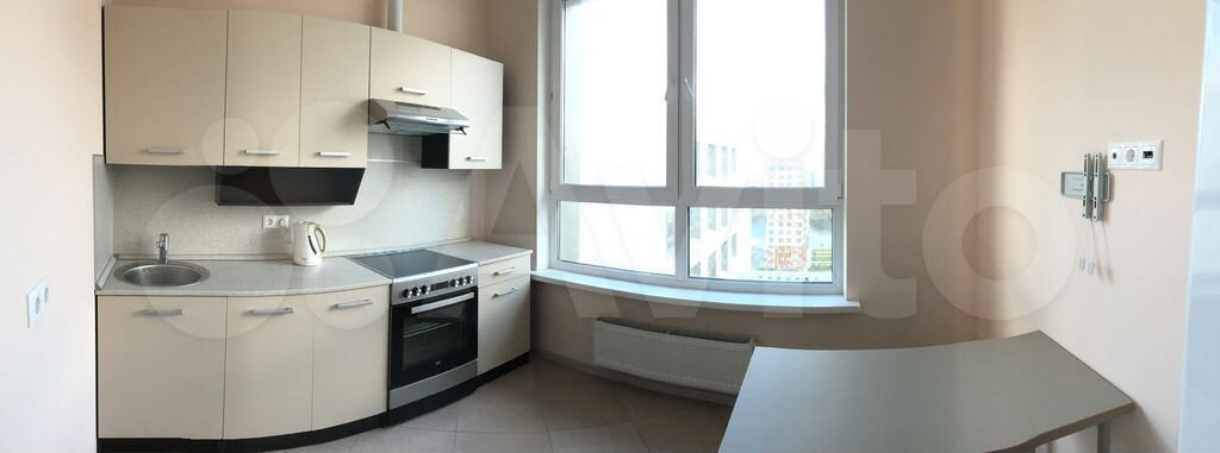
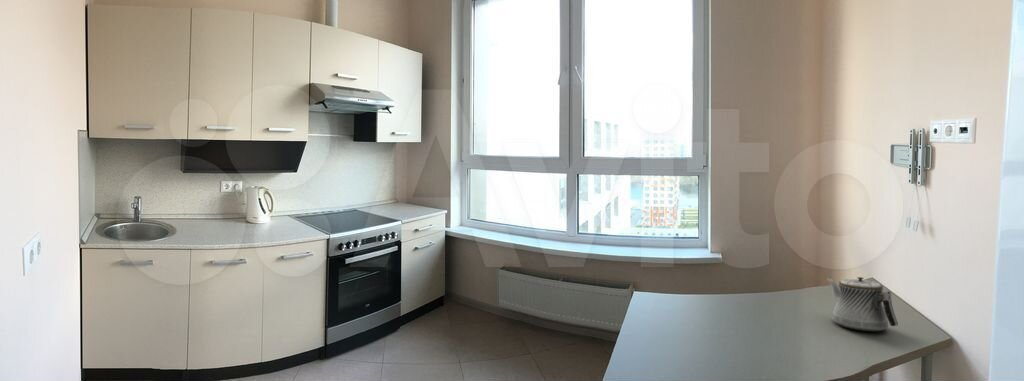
+ teapot (858, 301)
